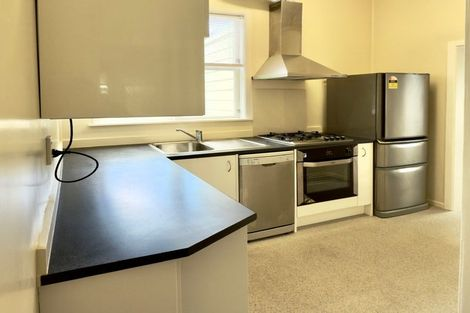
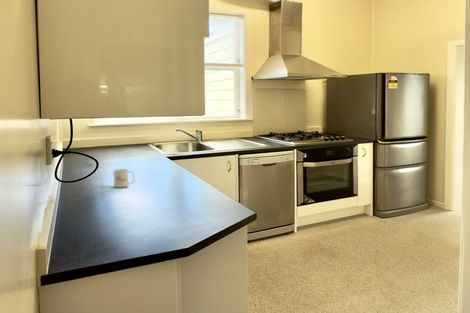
+ mug (124, 177)
